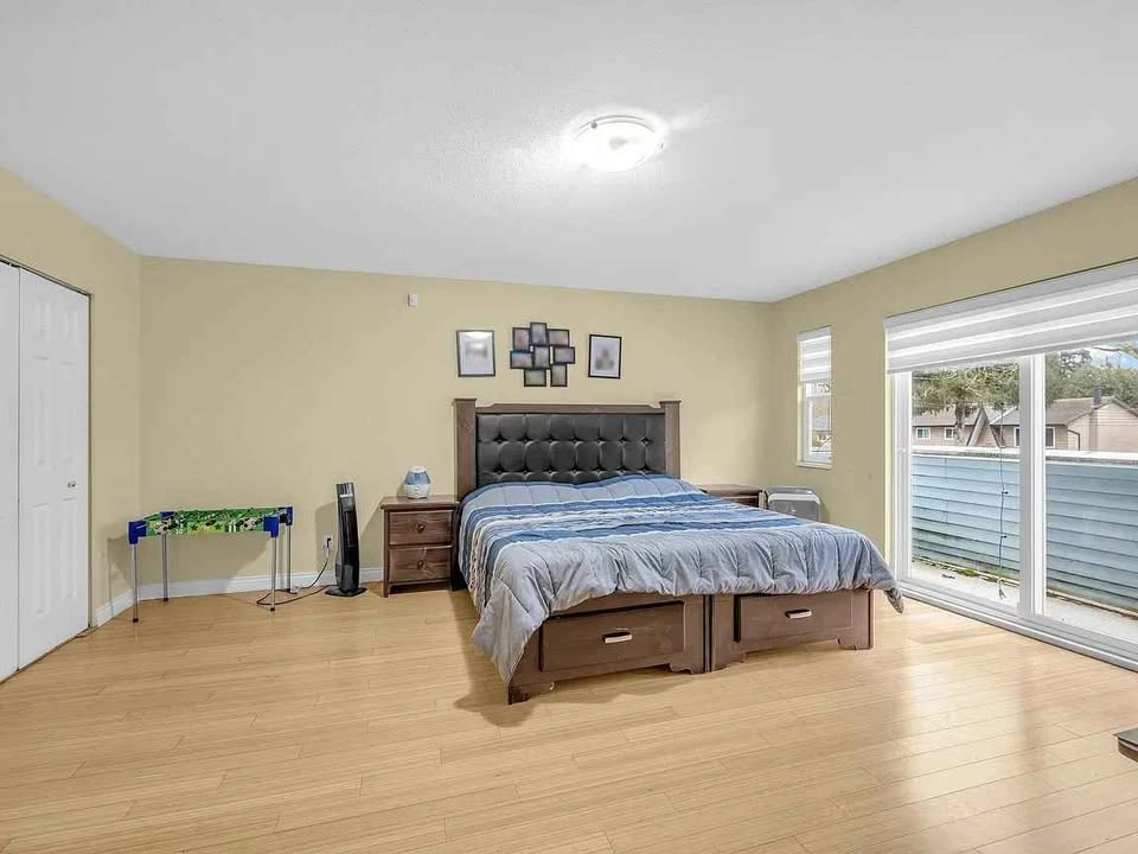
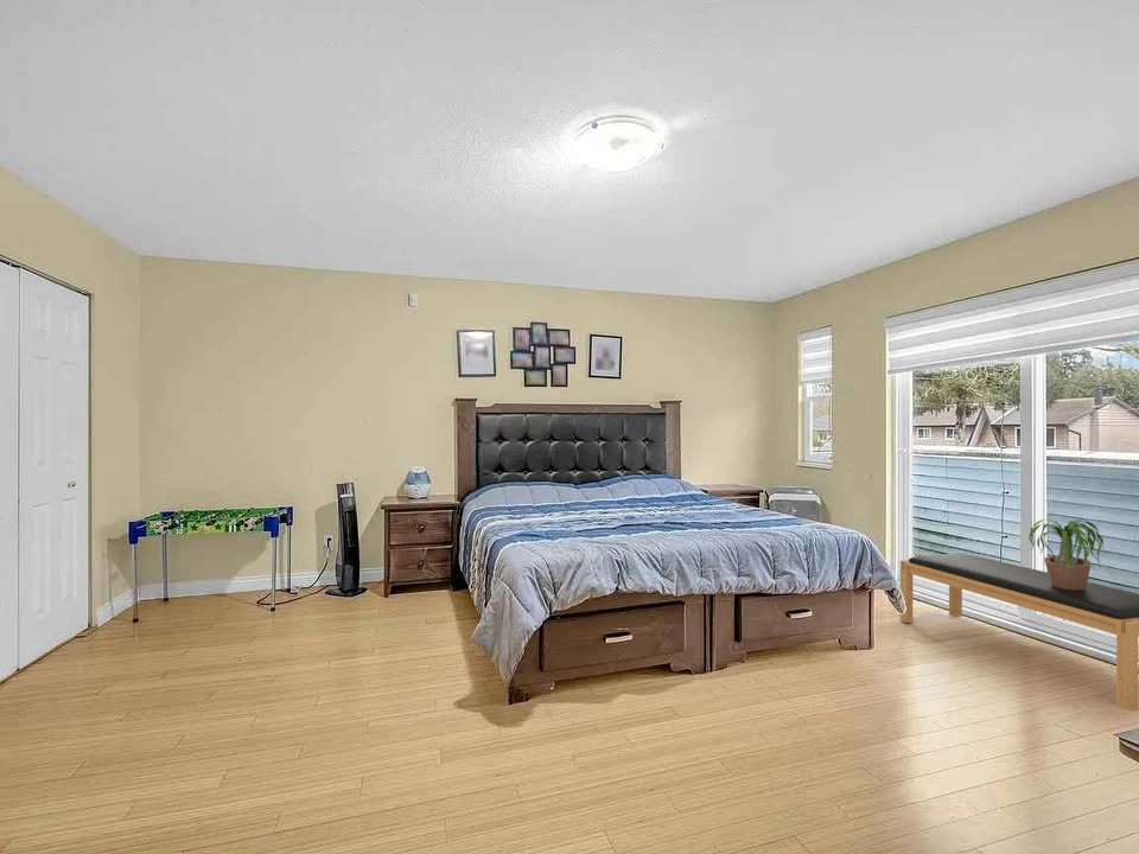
+ potted plant (1078, 555)
+ bench (1025, 607)
